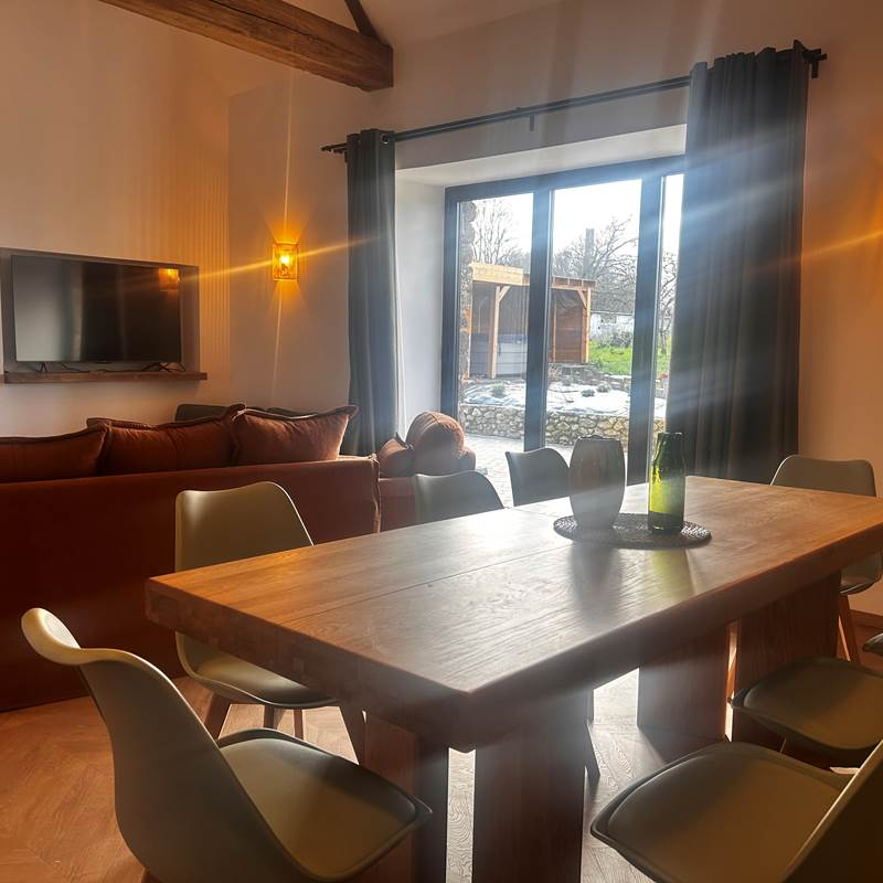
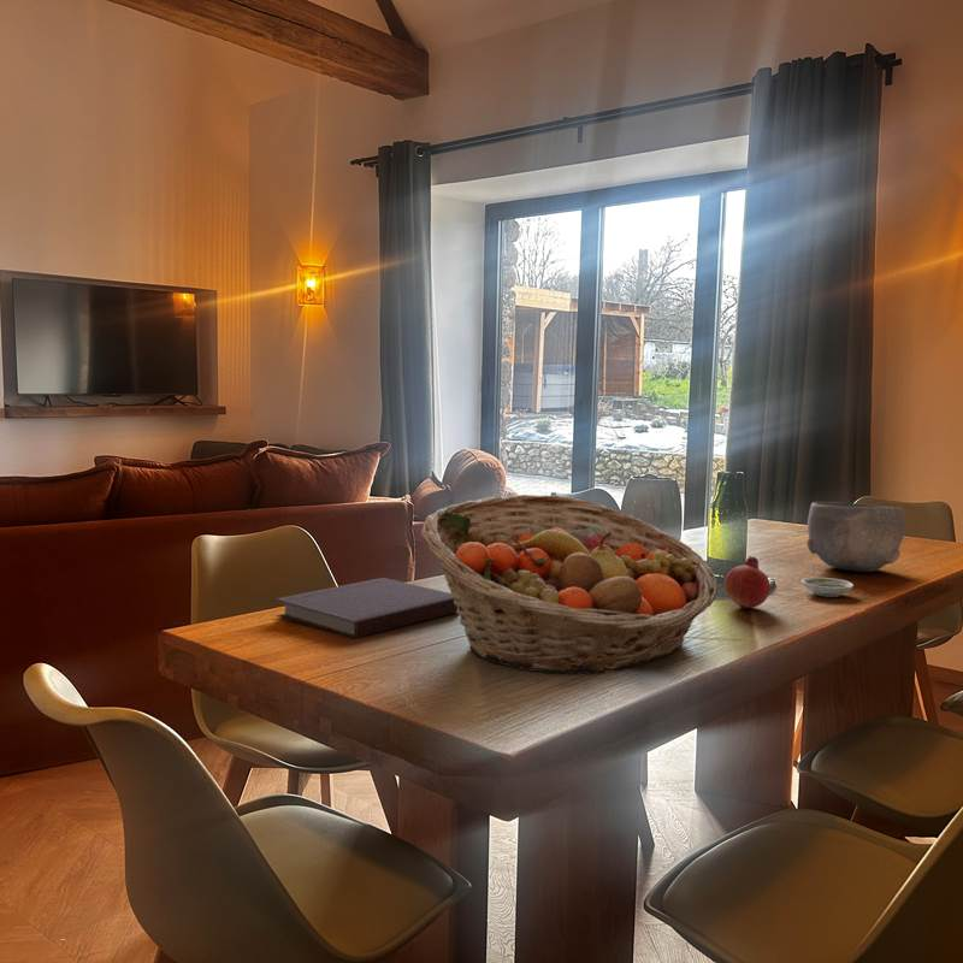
+ fruit (746, 583)
+ notebook (370, 605)
+ fruit basket (571, 575)
+ bowl (856, 534)
+ saucer (826, 587)
